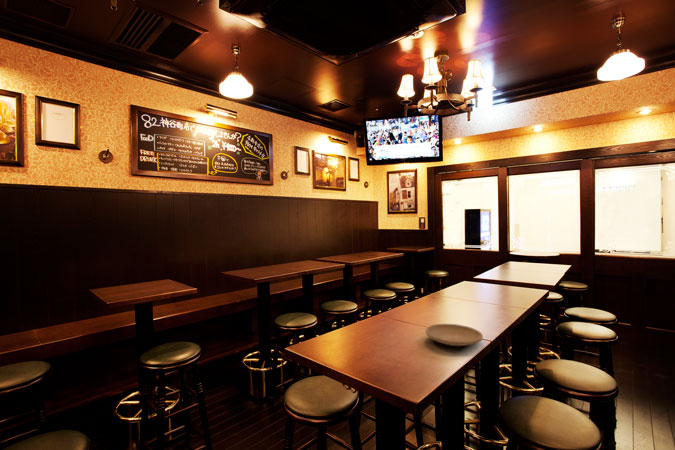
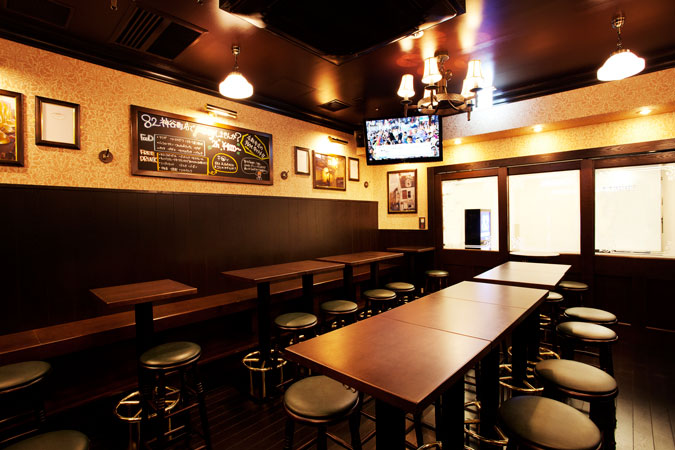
- plate (453, 336)
